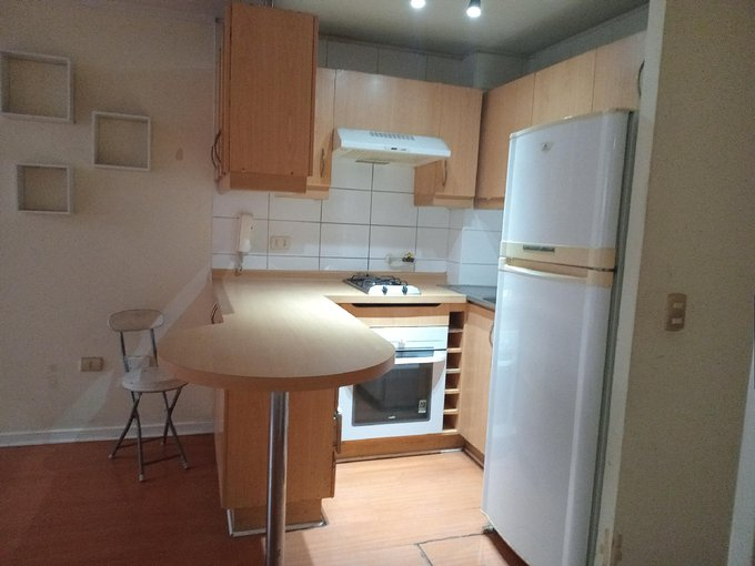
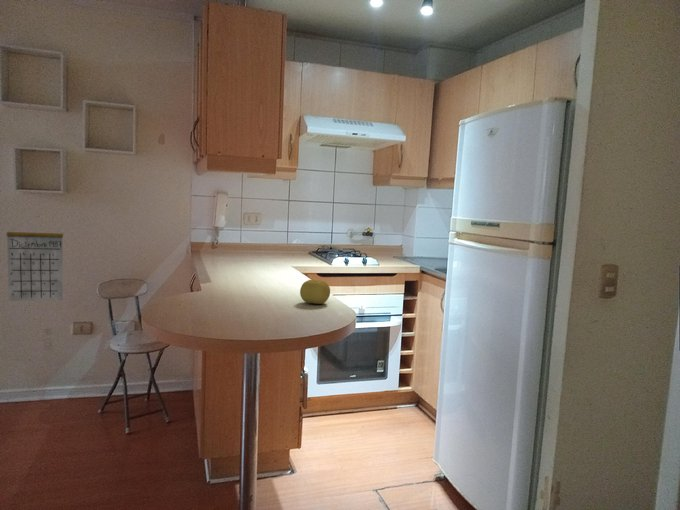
+ fruit (315, 291)
+ calendar (35, 258)
